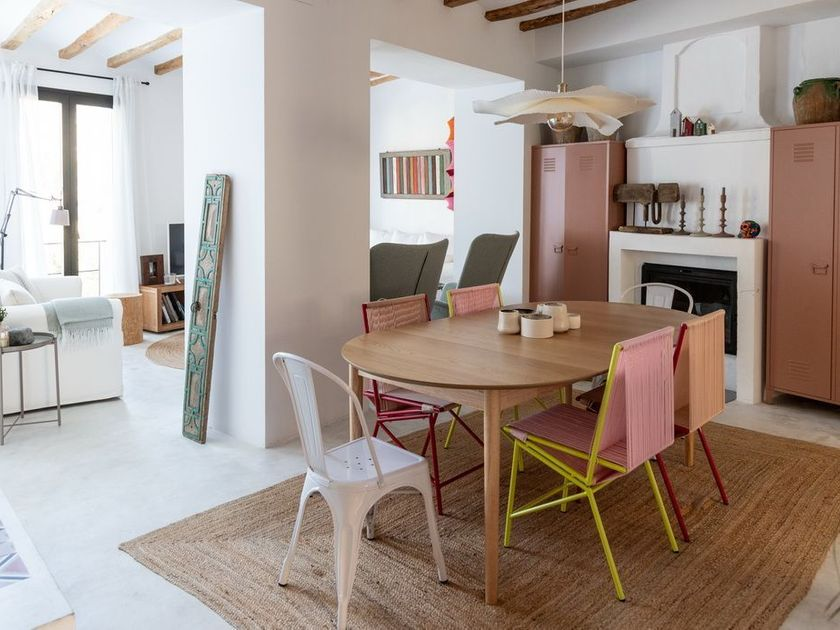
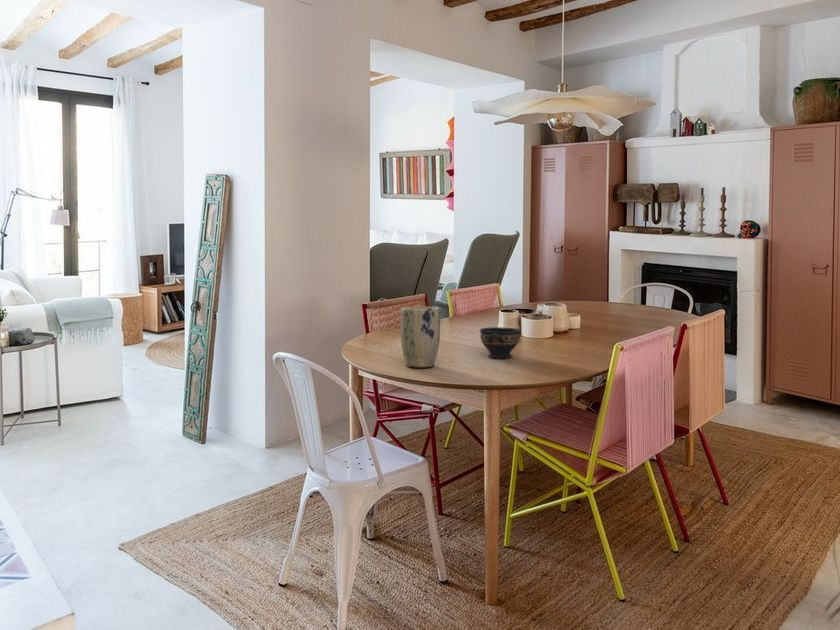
+ bowl (499, 343)
+ plant pot (420, 336)
